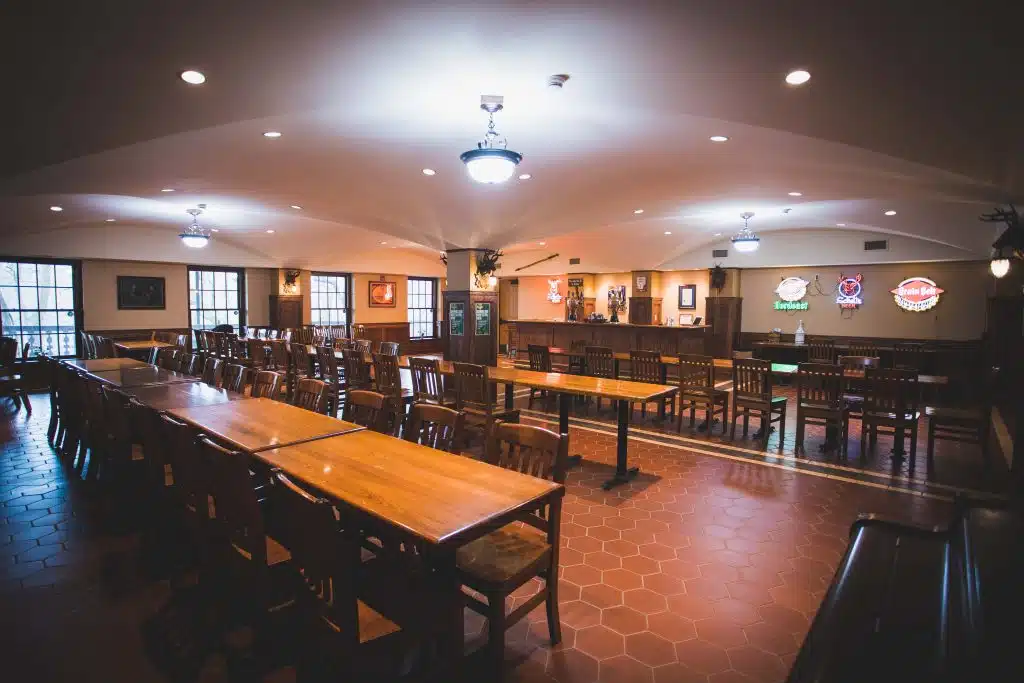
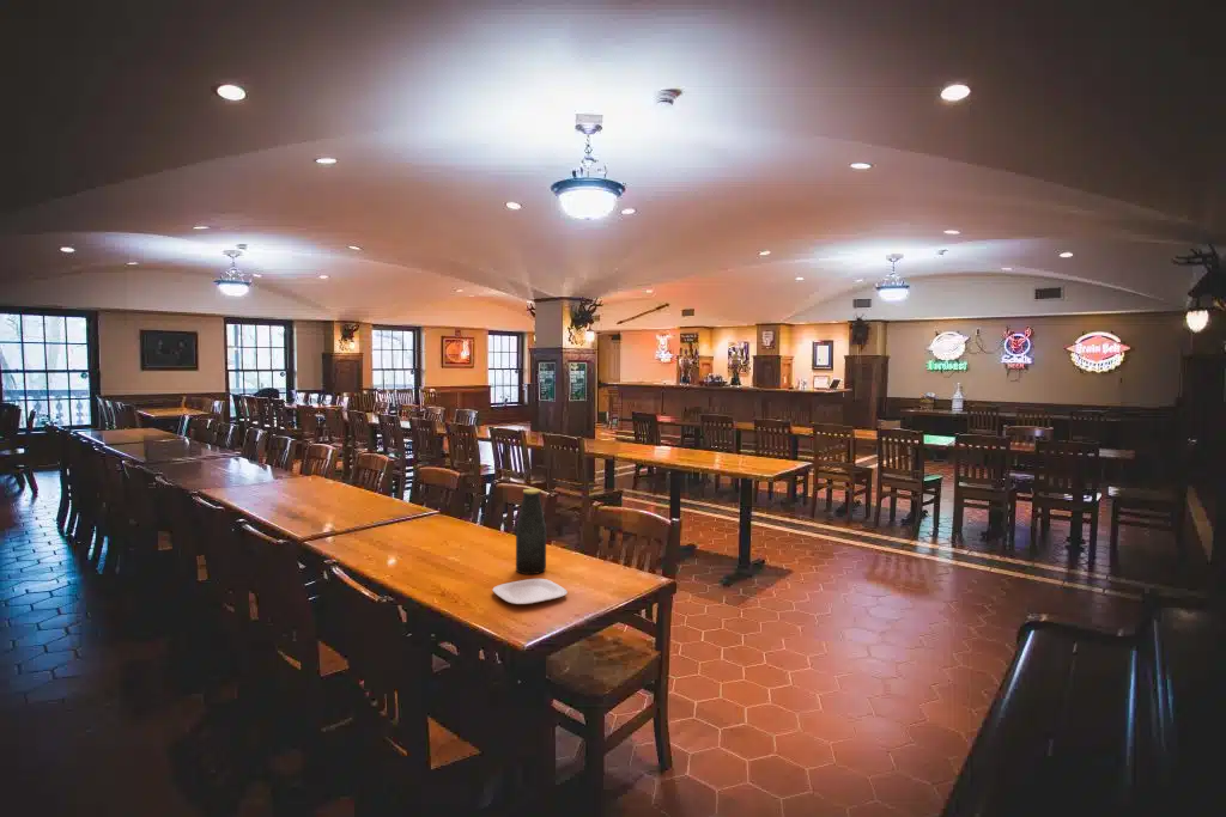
+ bottle (530, 530)
+ plate (529, 592)
